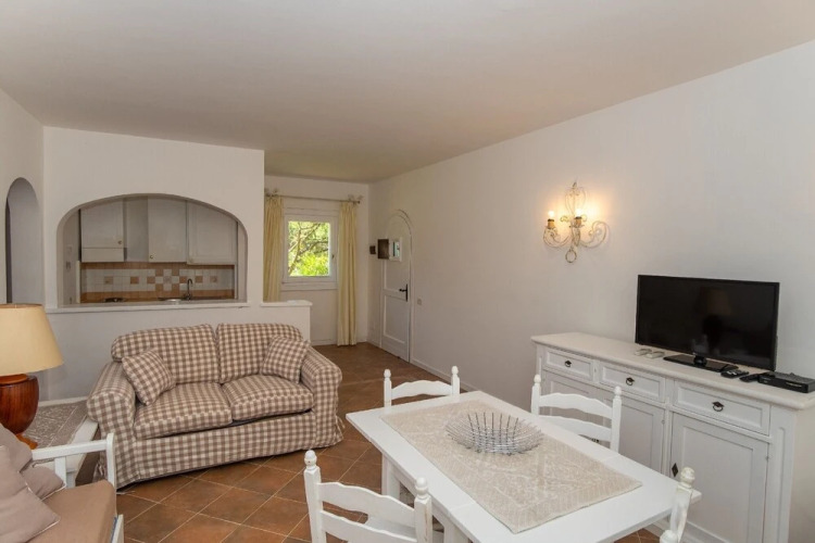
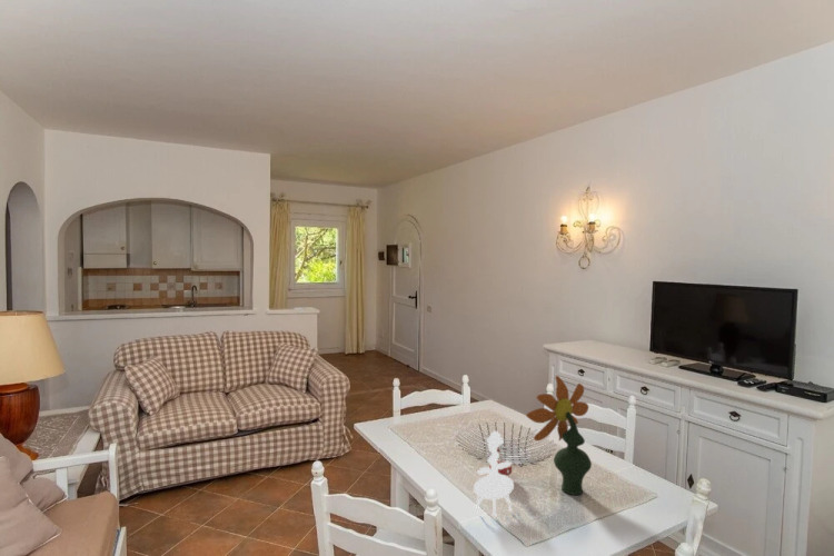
+ plant (535, 435)
